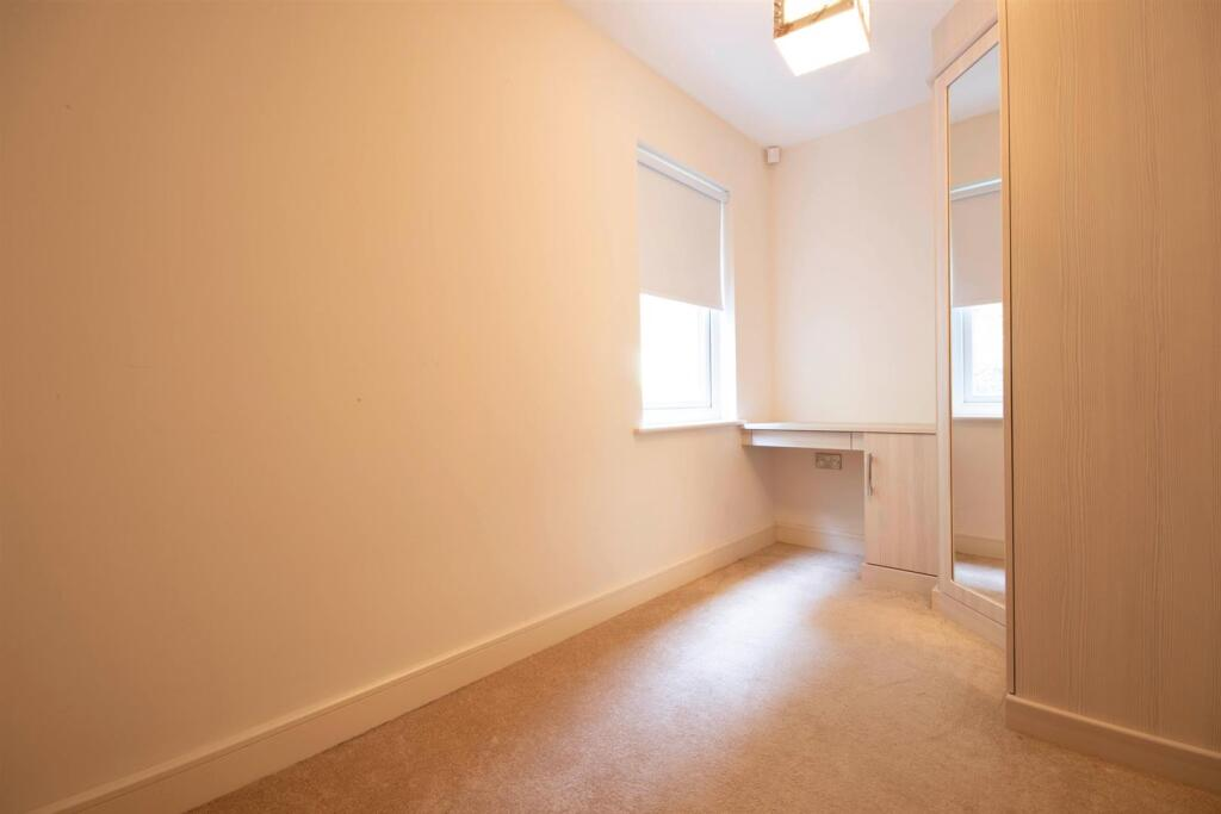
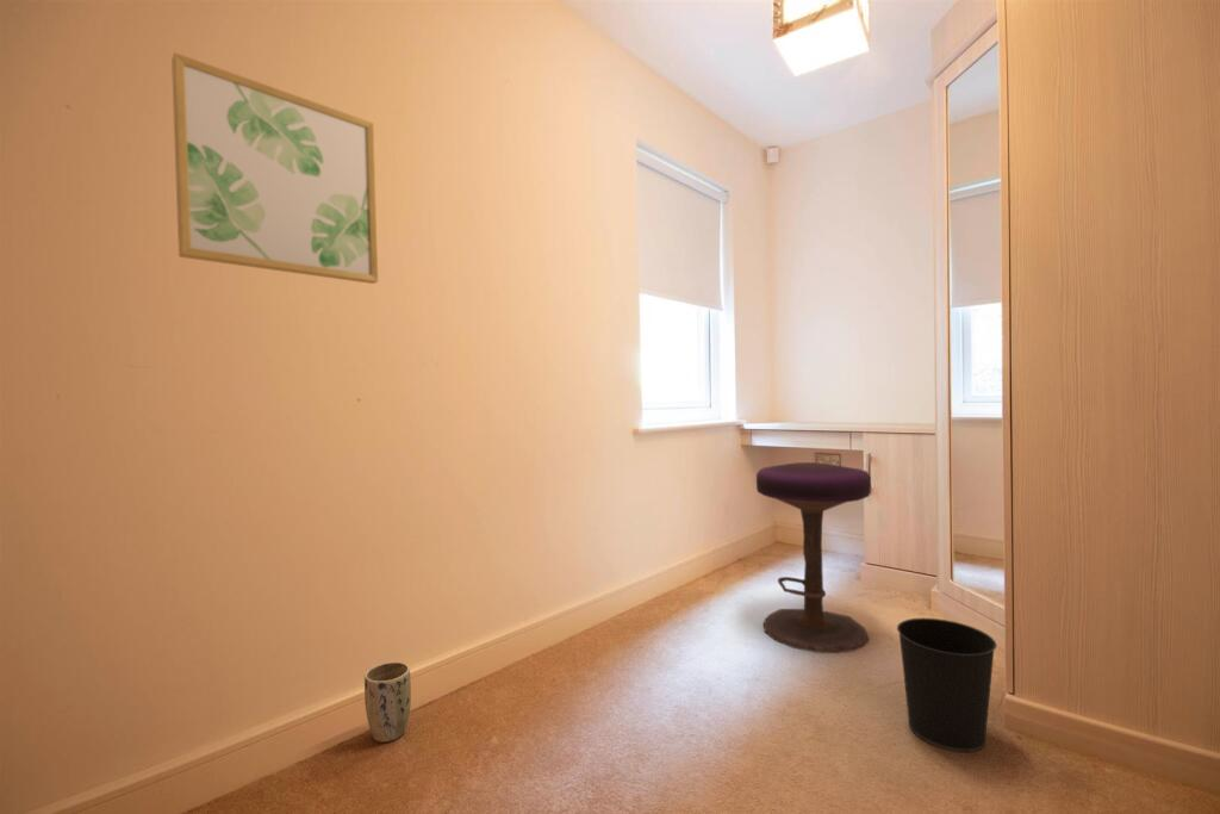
+ wall art (286, 182)
+ plant pot (388, 702)
+ stool (813, 547)
+ wastebasket (945, 683)
